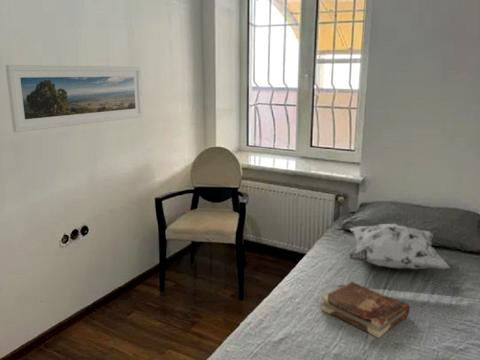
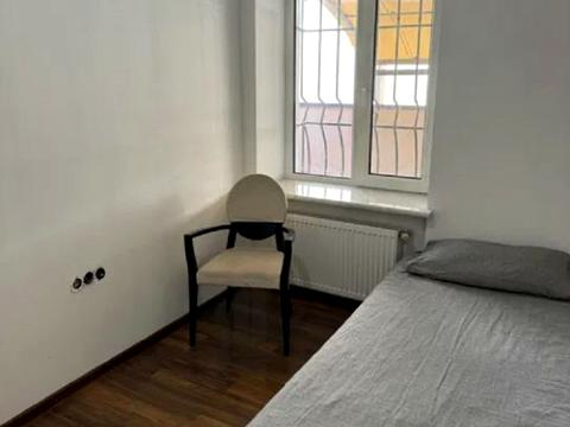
- book (364, 306)
- decorative pillow (394, 246)
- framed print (85, 95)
